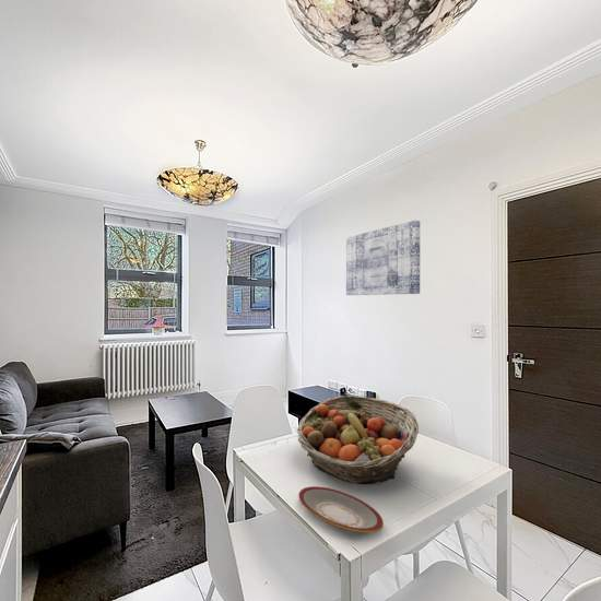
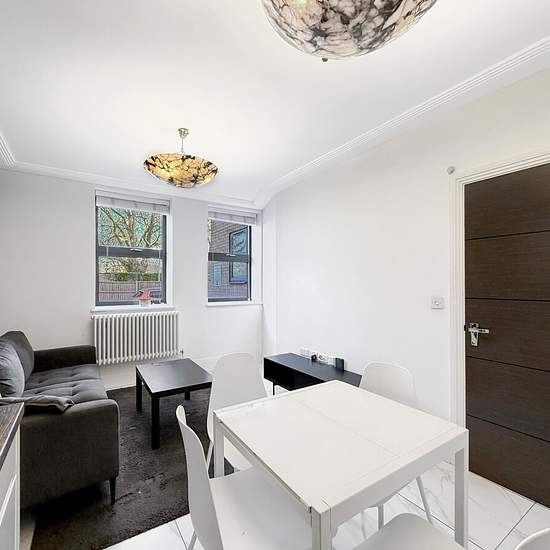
- wall art (378, 262)
- fruit basket (354, 434)
- plate (338, 510)
